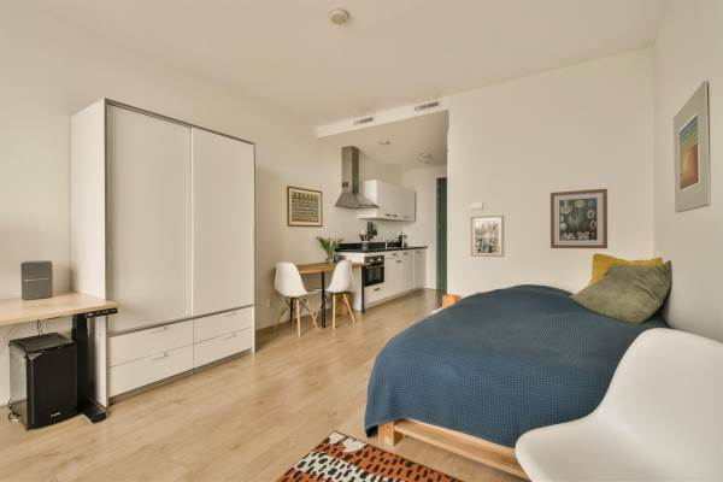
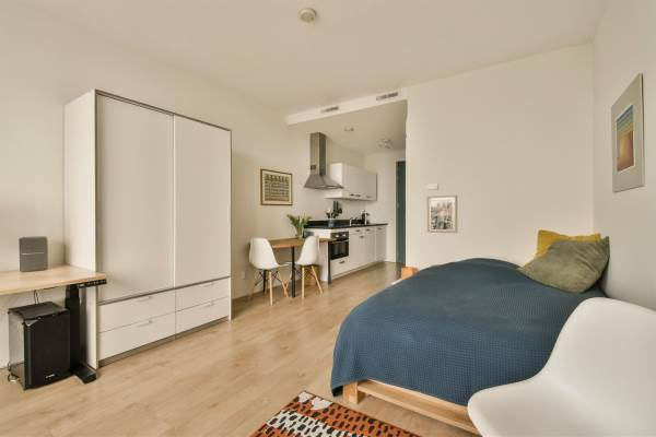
- wall art (577, 219)
